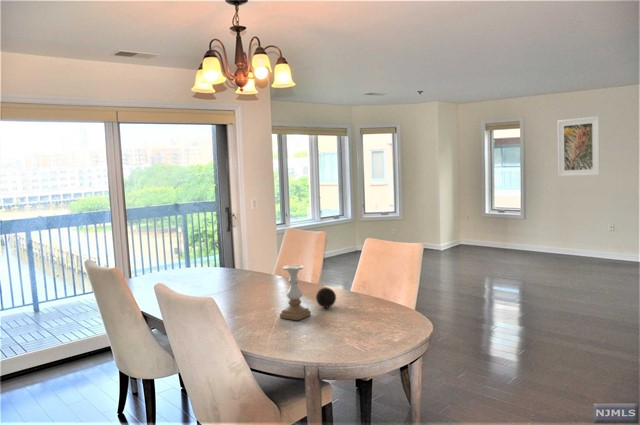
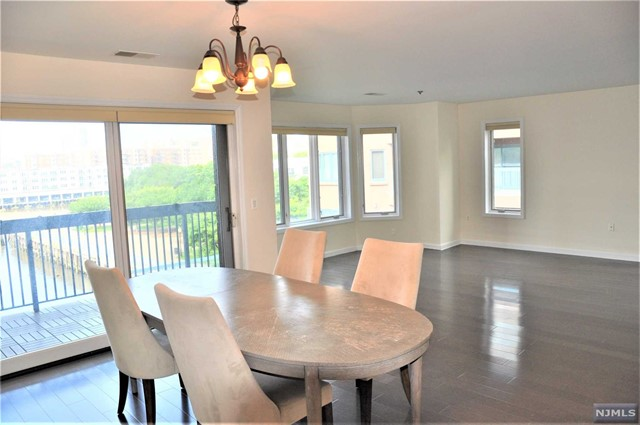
- decorative ball (326, 297)
- candle holder (294, 291)
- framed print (578, 147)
